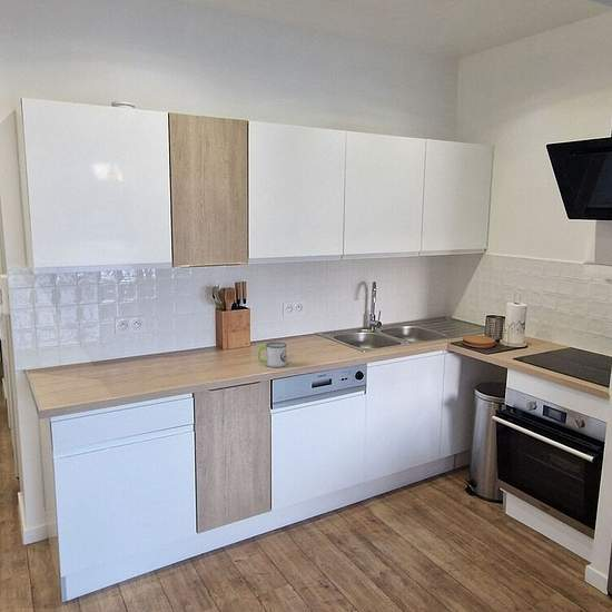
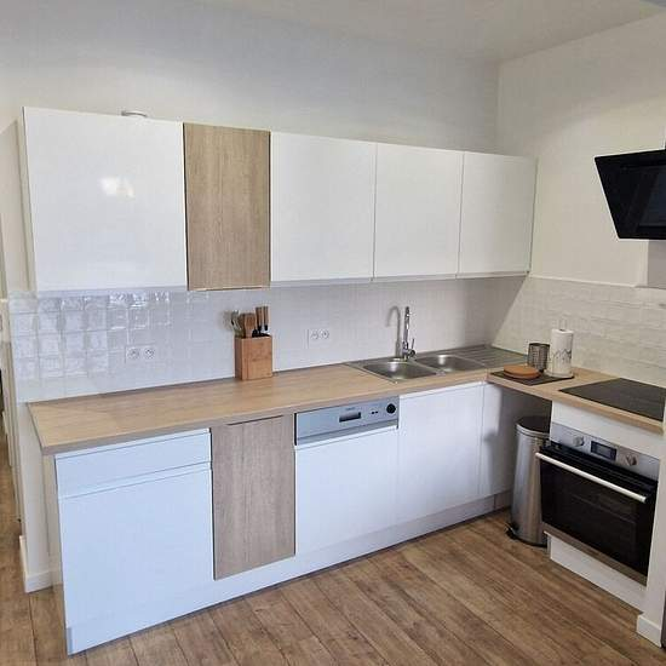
- mug (272, 354)
